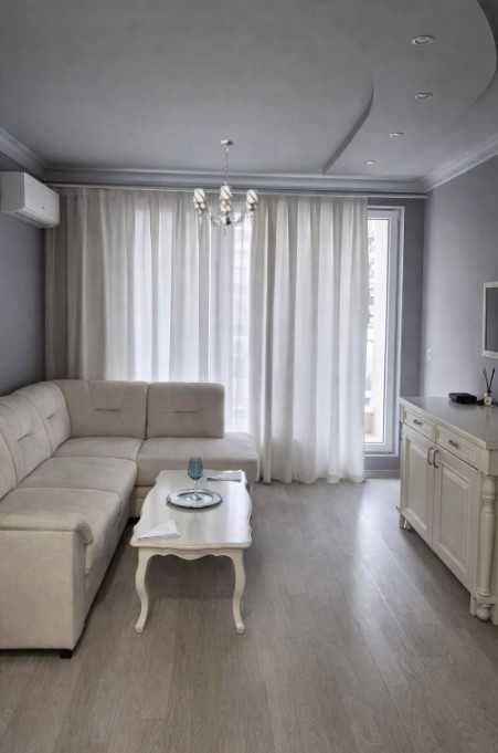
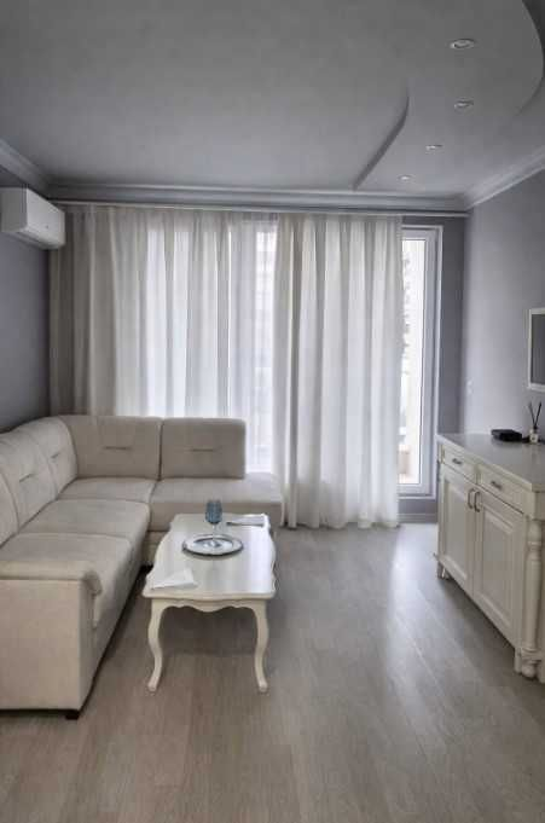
- chandelier (226, 188)
